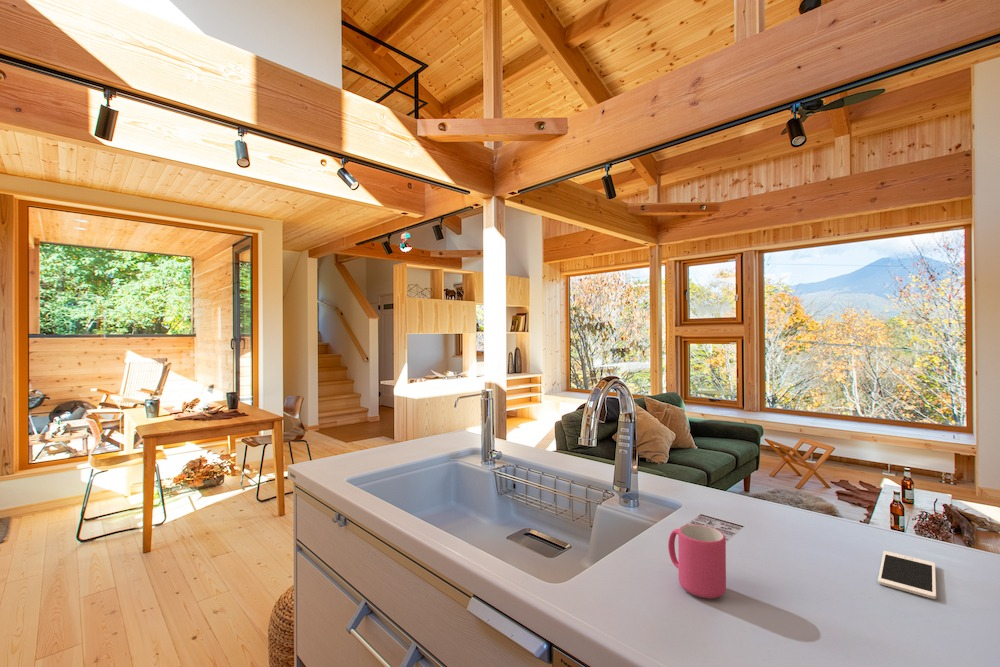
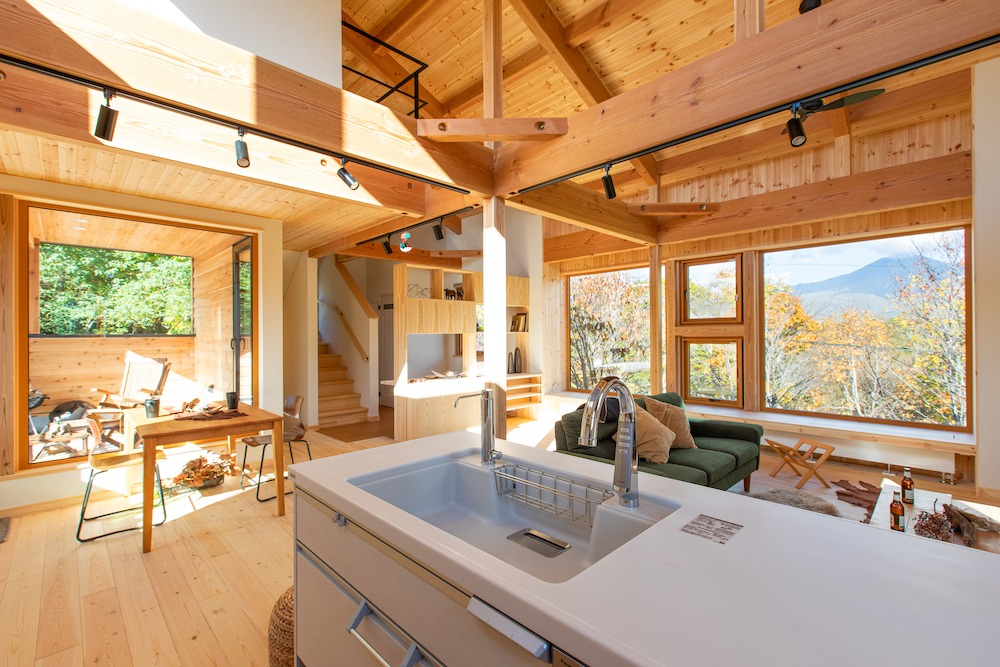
- cell phone (907, 572)
- mug (694, 557)
